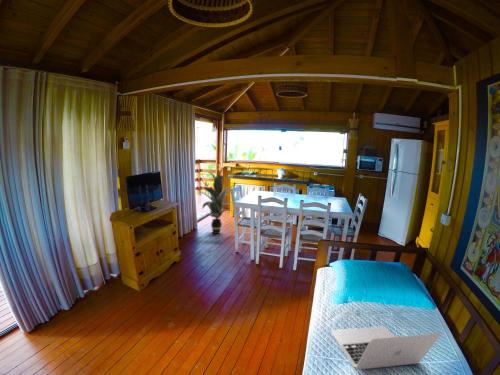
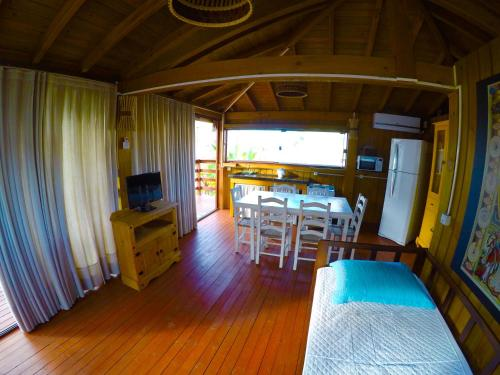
- indoor plant (218, 201)
- laptop (379, 332)
